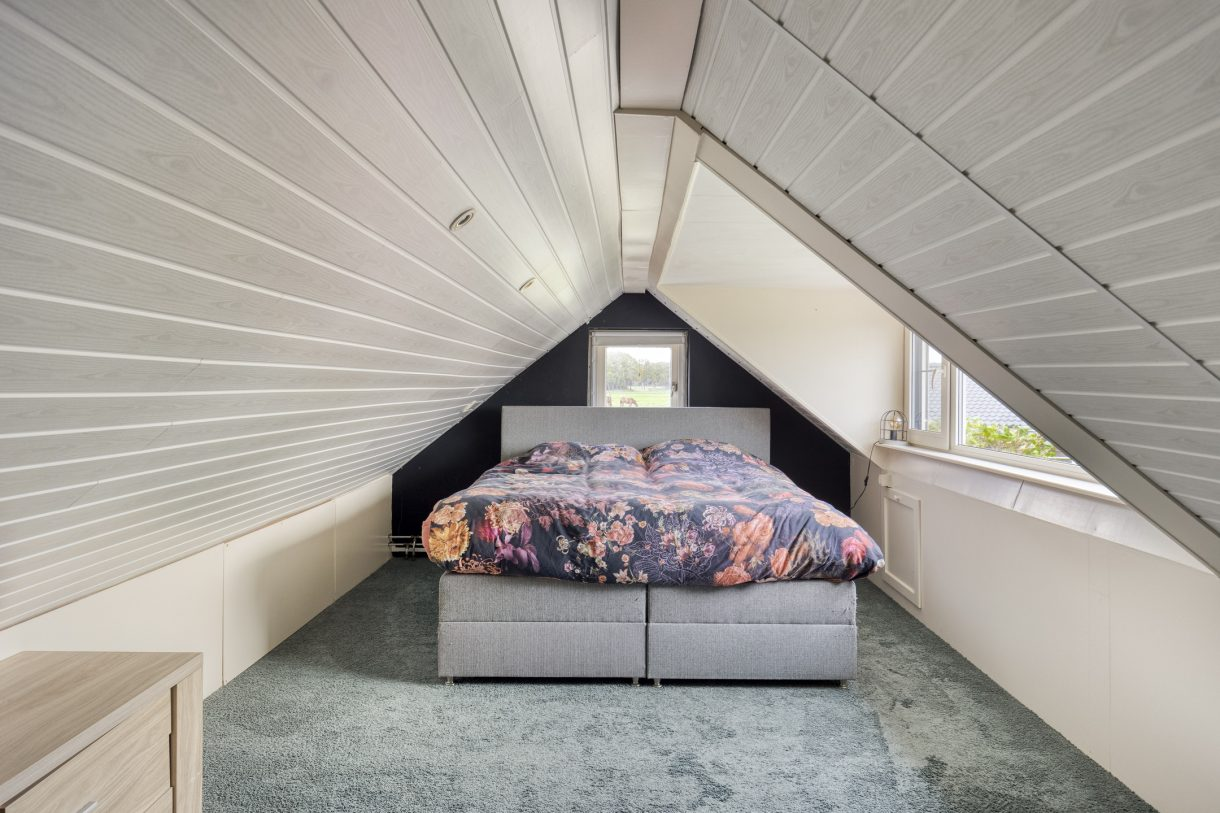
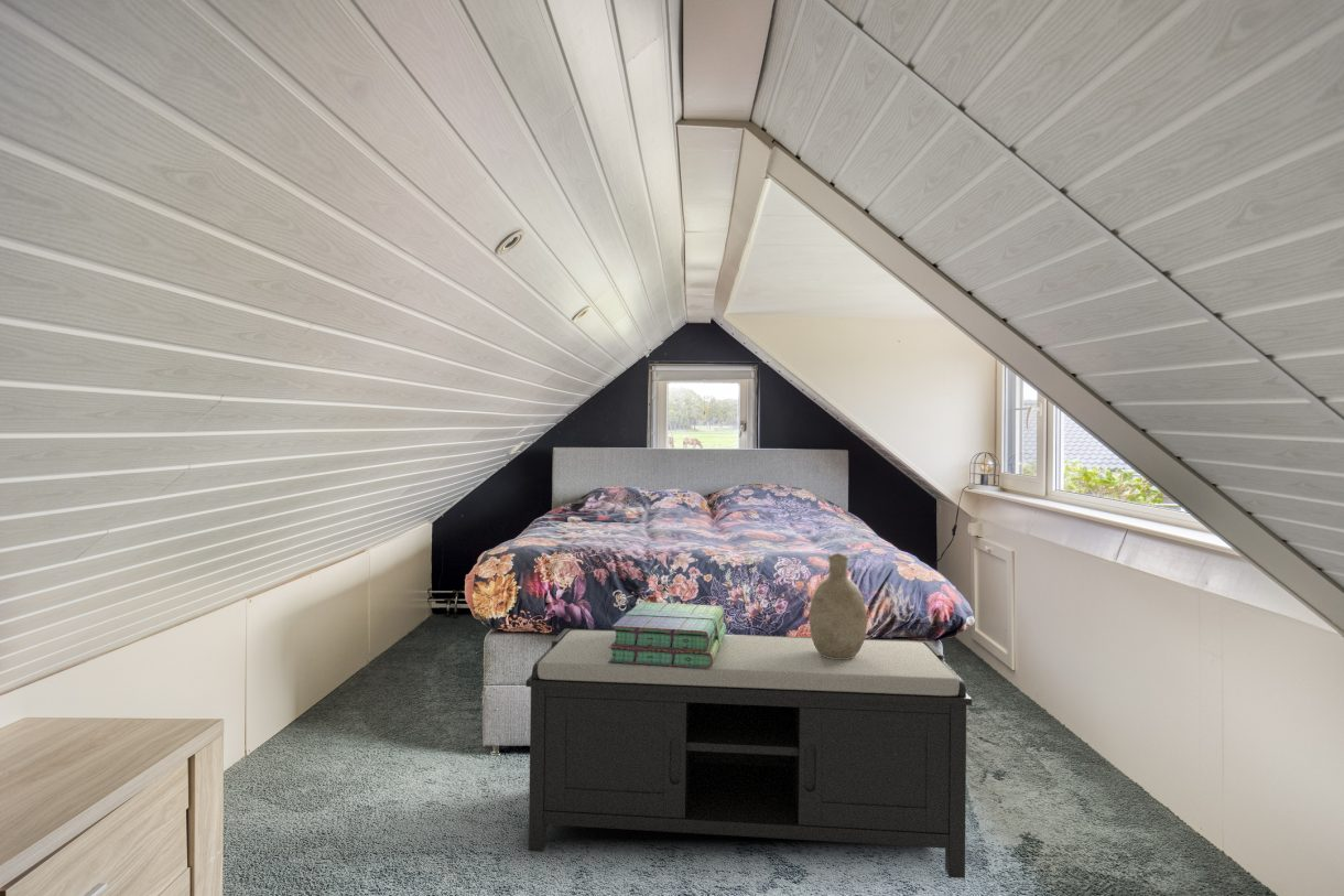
+ stack of books (671, 630)
+ bench (741, 738)
+ decorative vase (836, 603)
